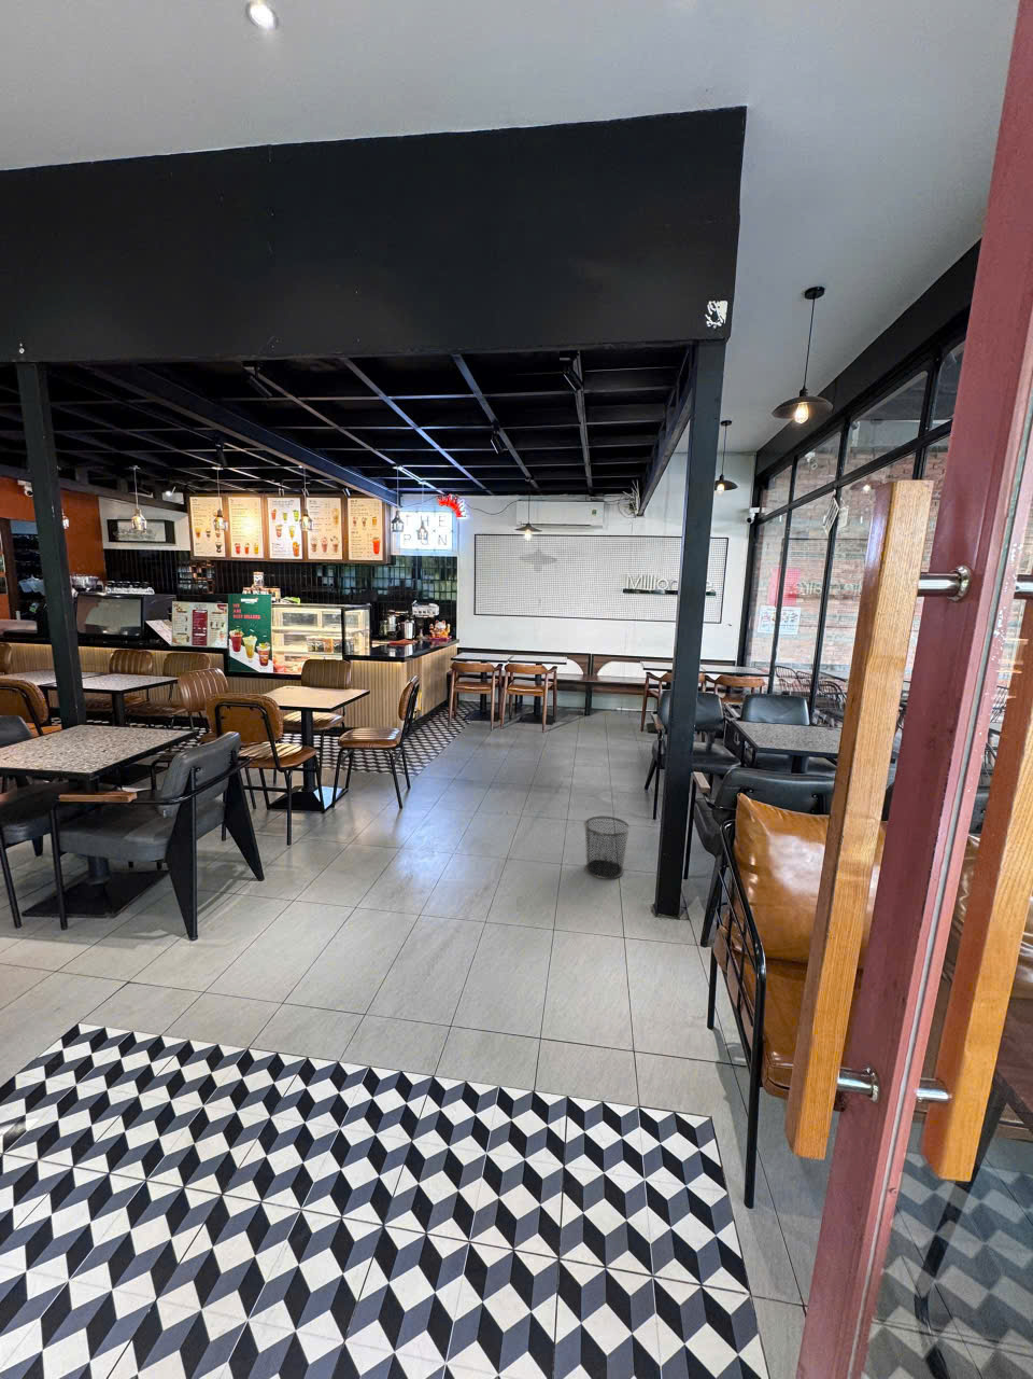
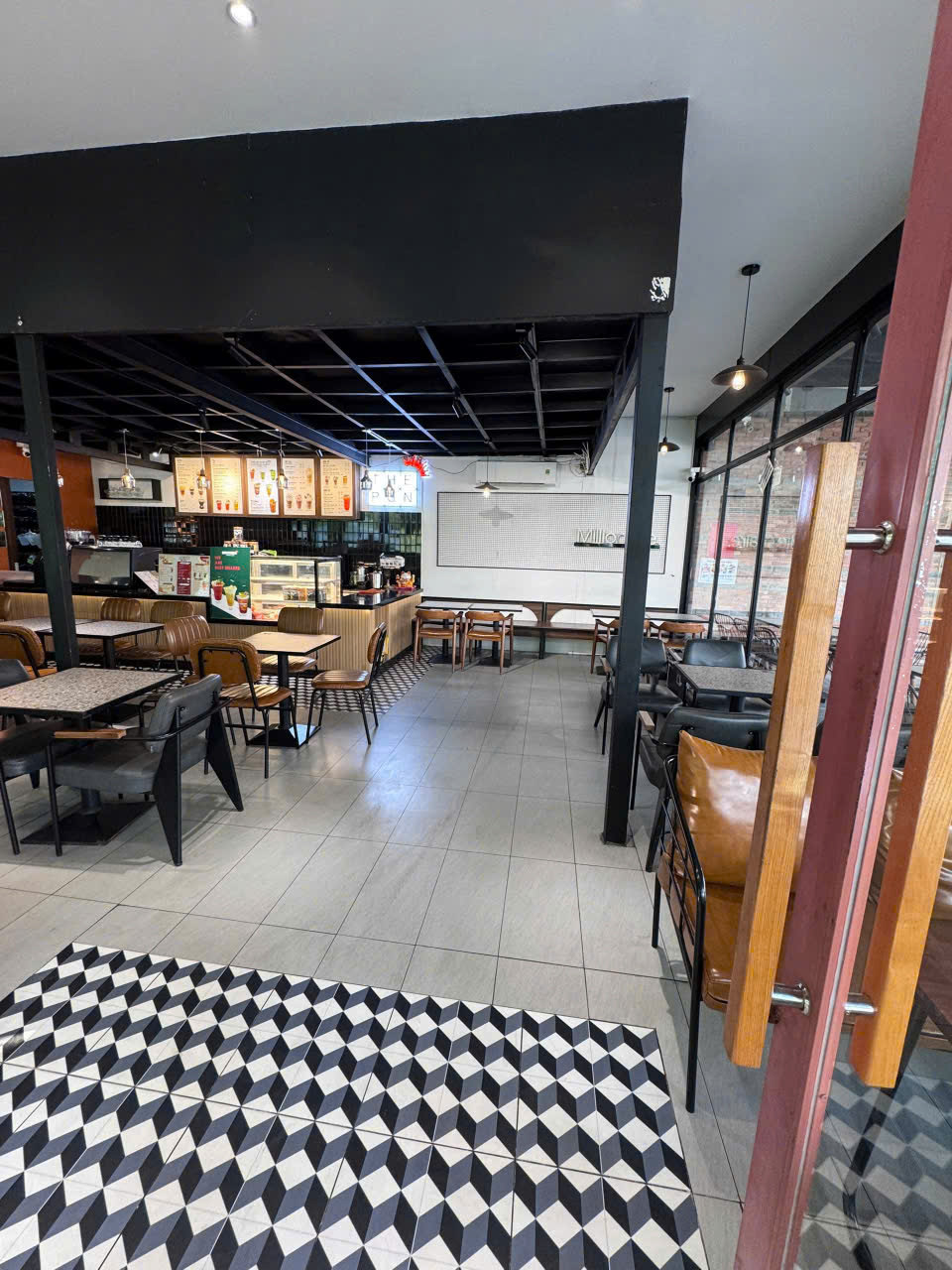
- waste bin (604, 847)
